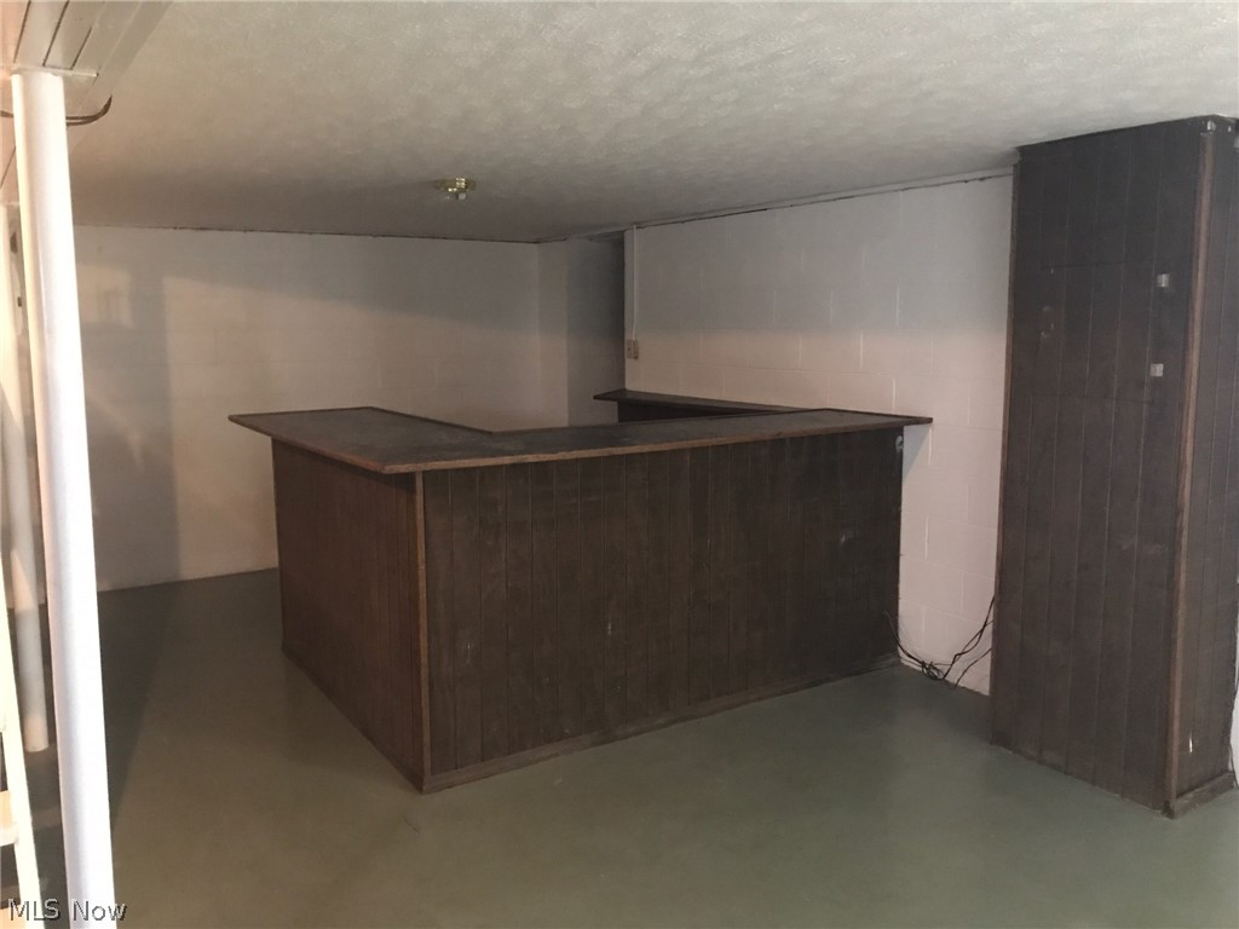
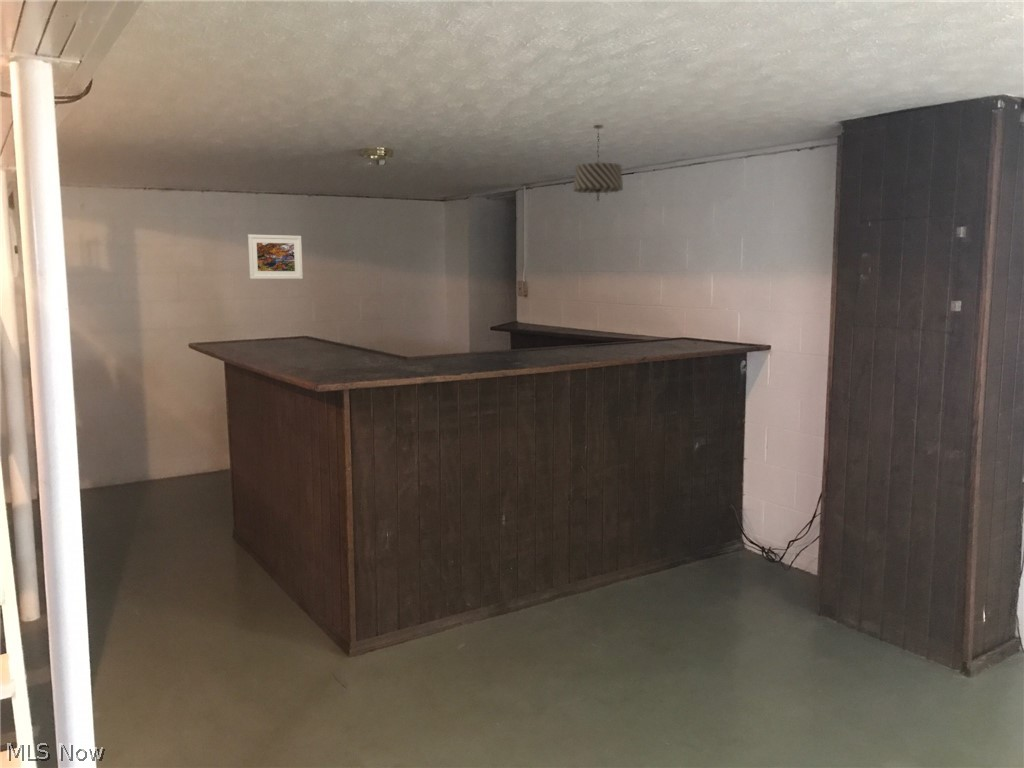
+ pendant light (598, 163)
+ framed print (275, 257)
